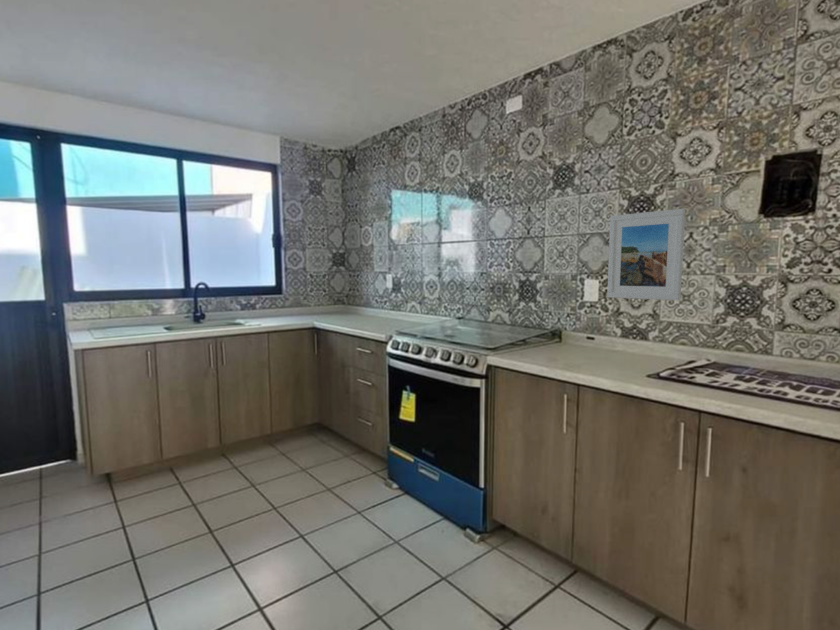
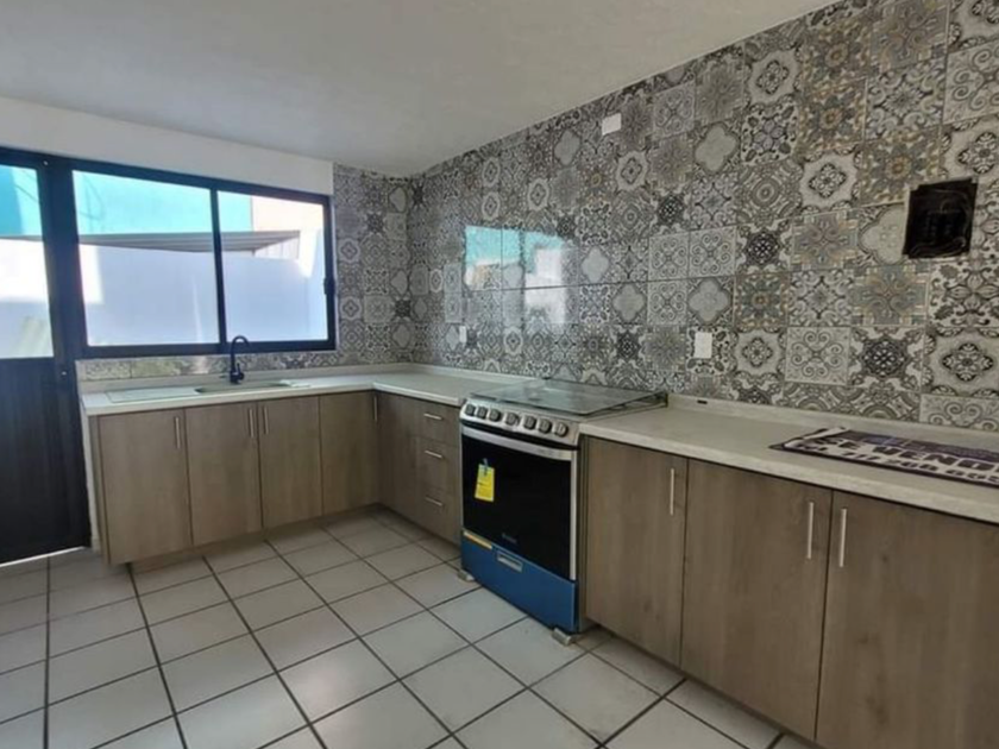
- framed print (643, 256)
